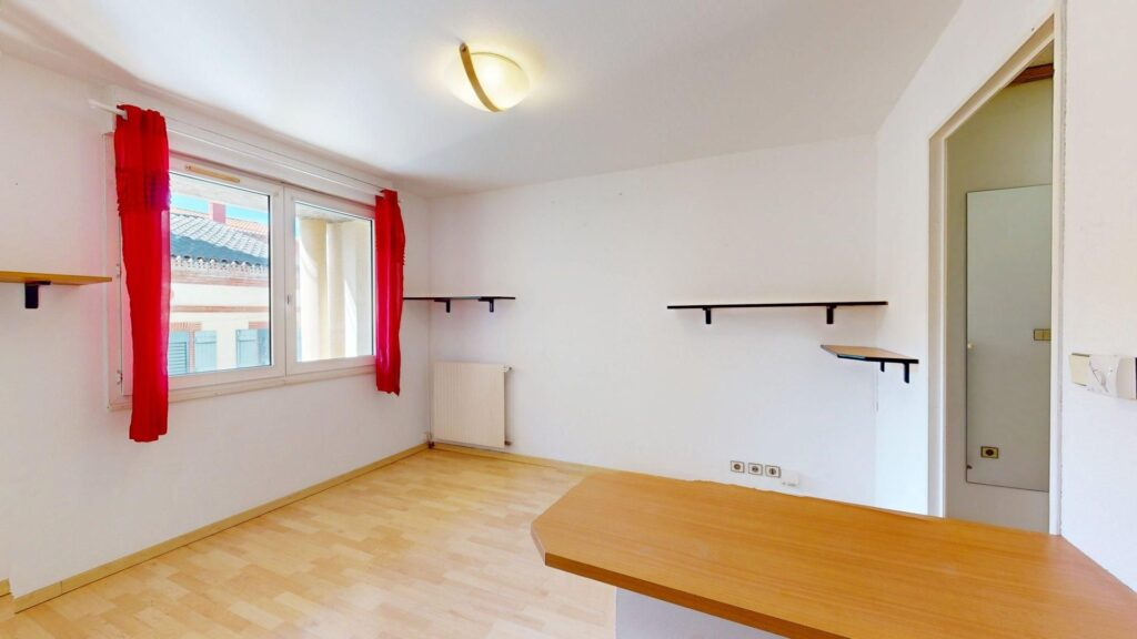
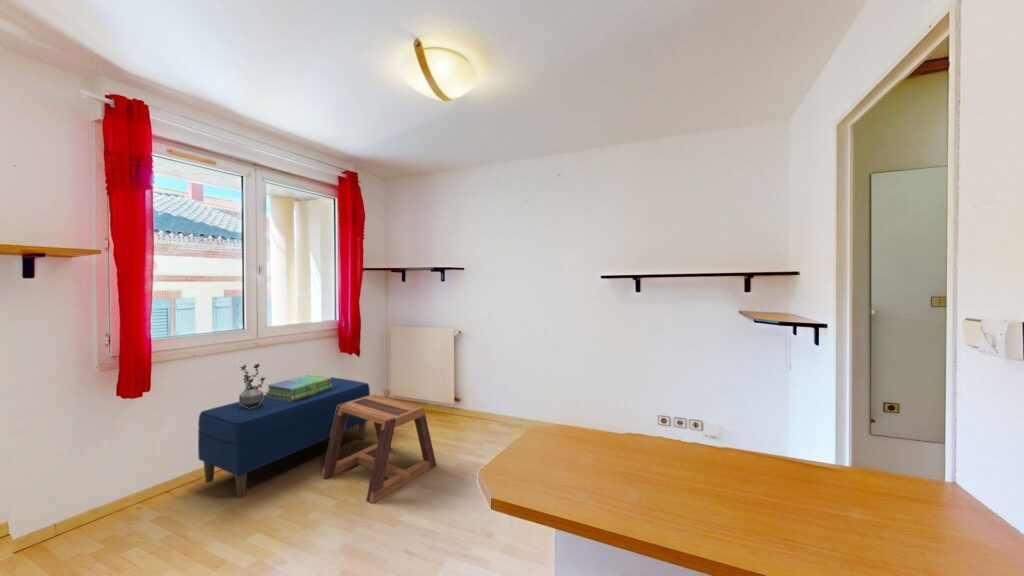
+ bench (295, 426)
+ stack of books (300, 386)
+ potted plant (251, 384)
+ stool (380, 438)
